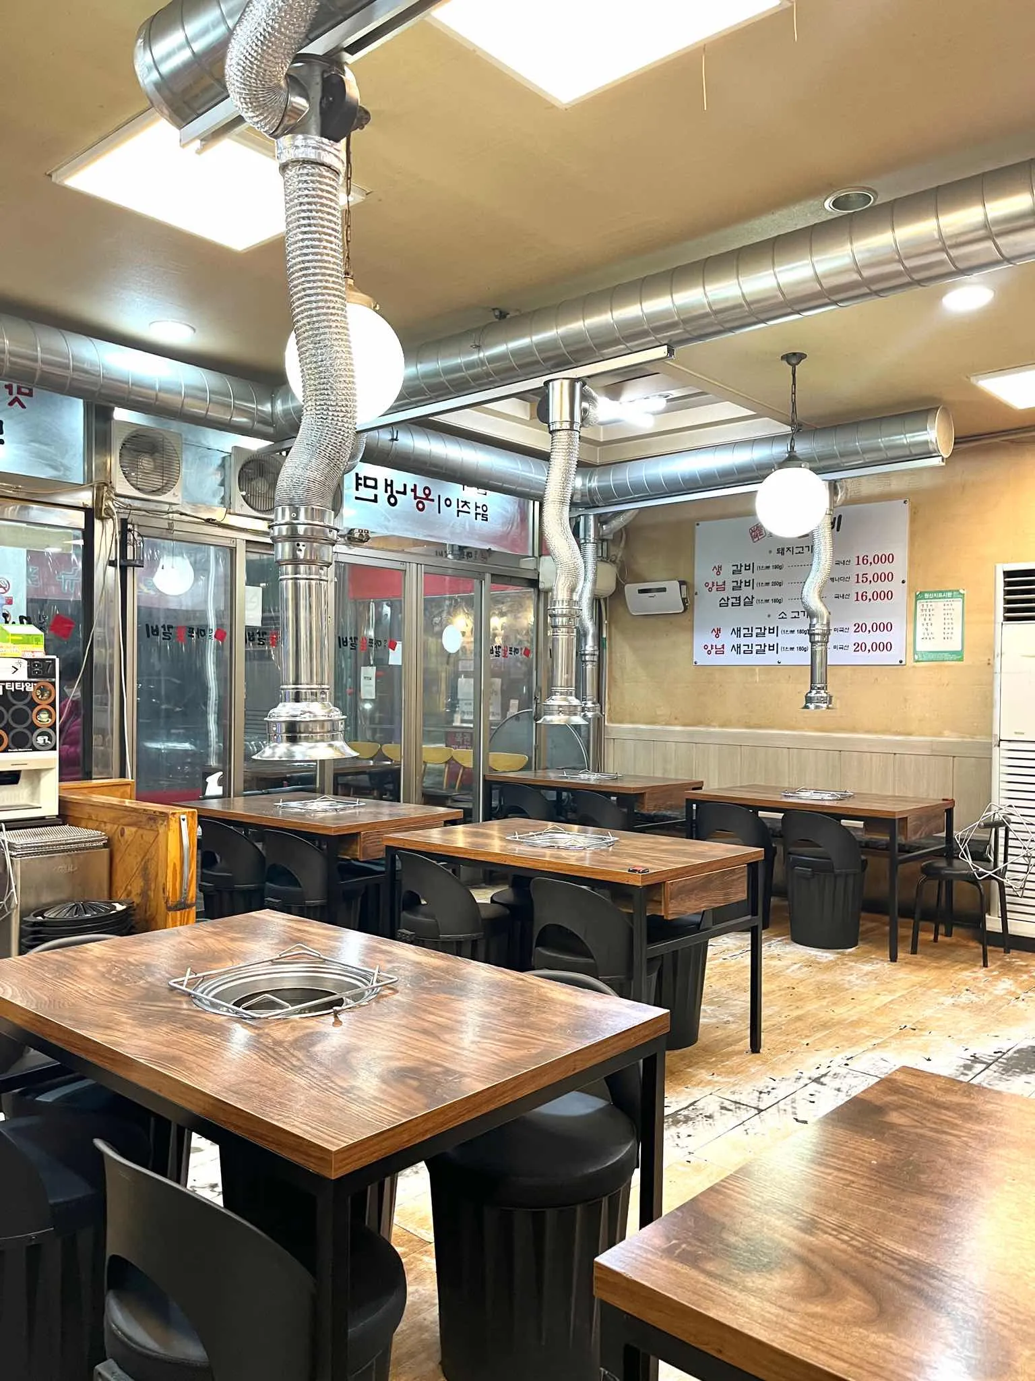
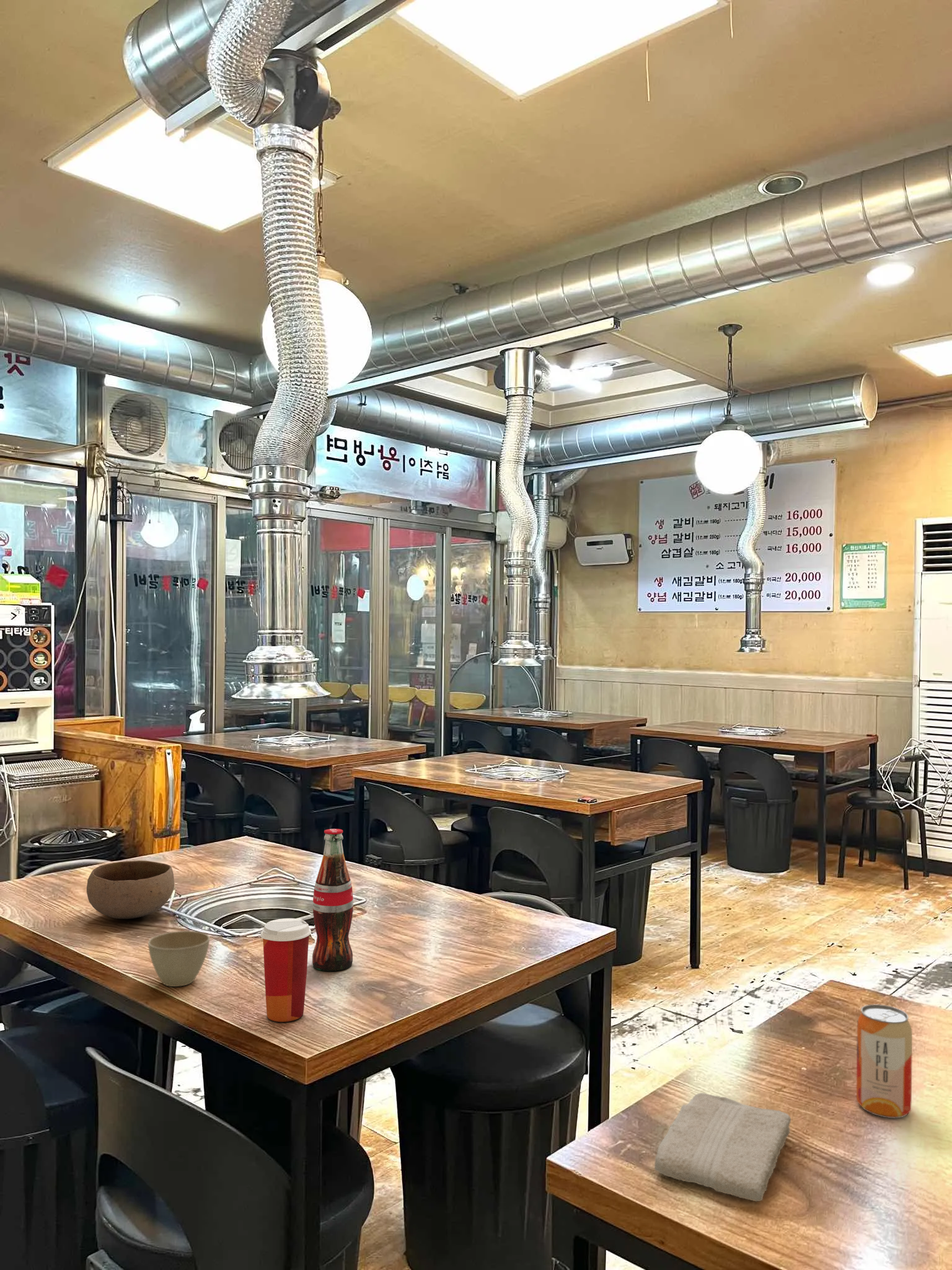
+ pop (333, 897)
+ paper cup (285, 969)
+ washcloth (726, 1140)
+ beverage can (884, 1059)
+ flower pot (178, 960)
+ bowl (131, 892)
